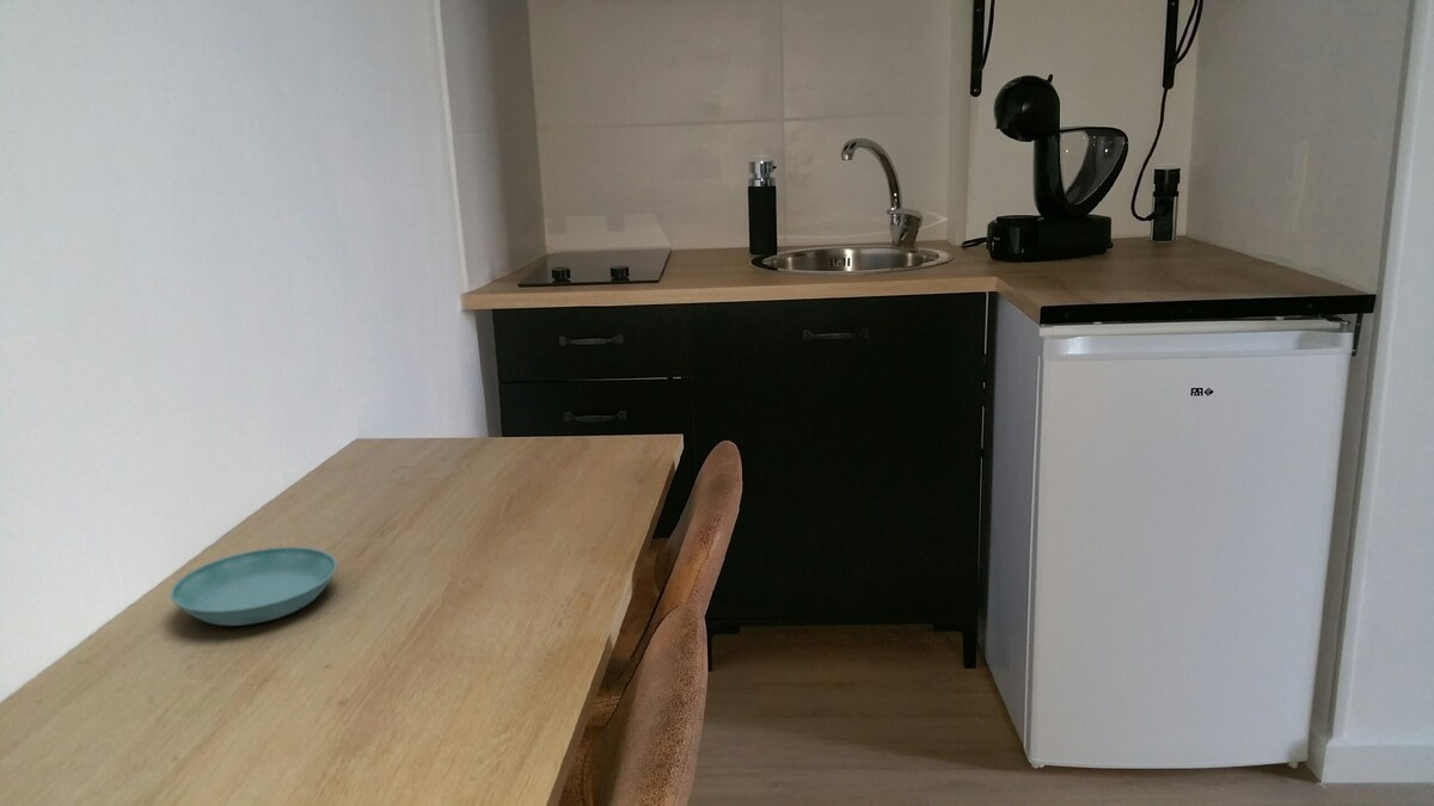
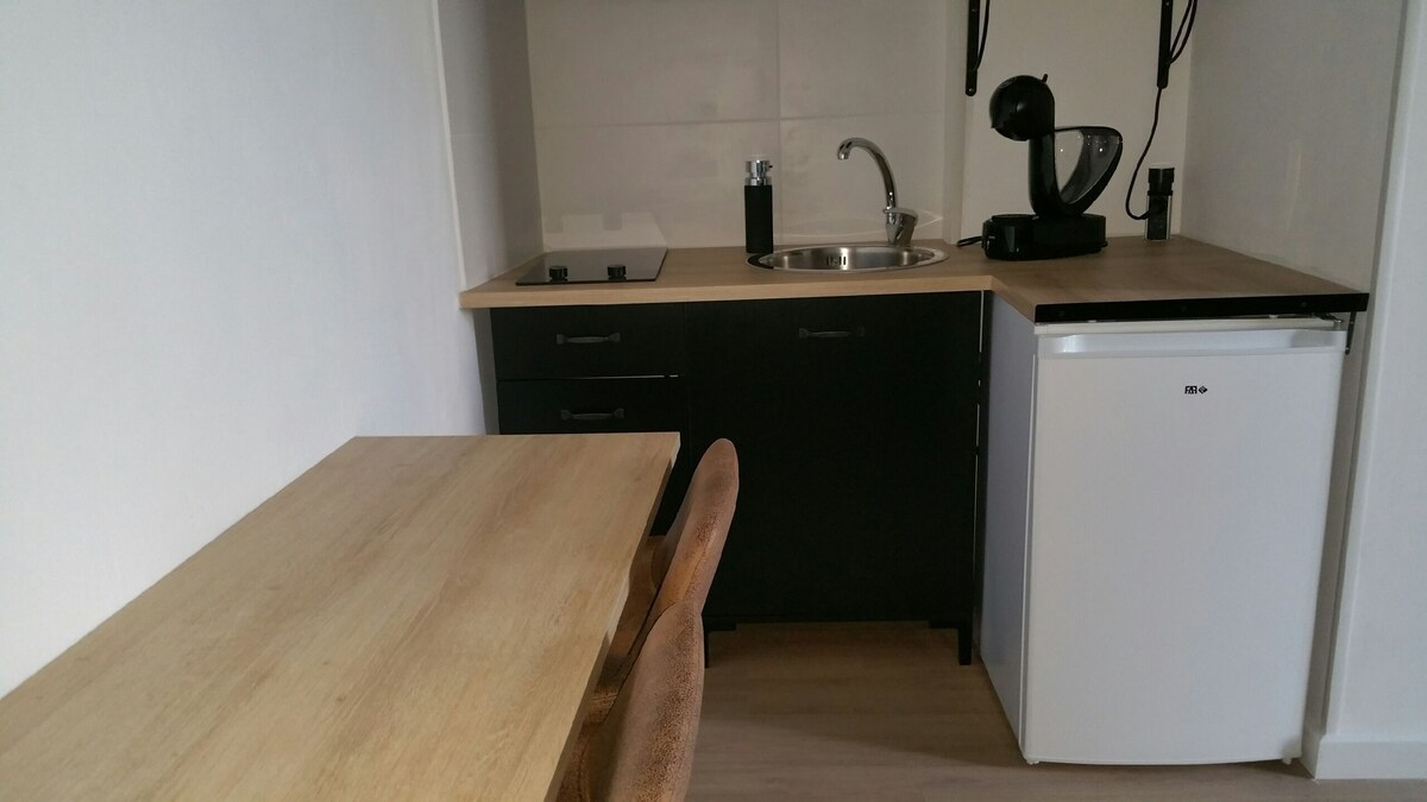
- saucer (257, 589)
